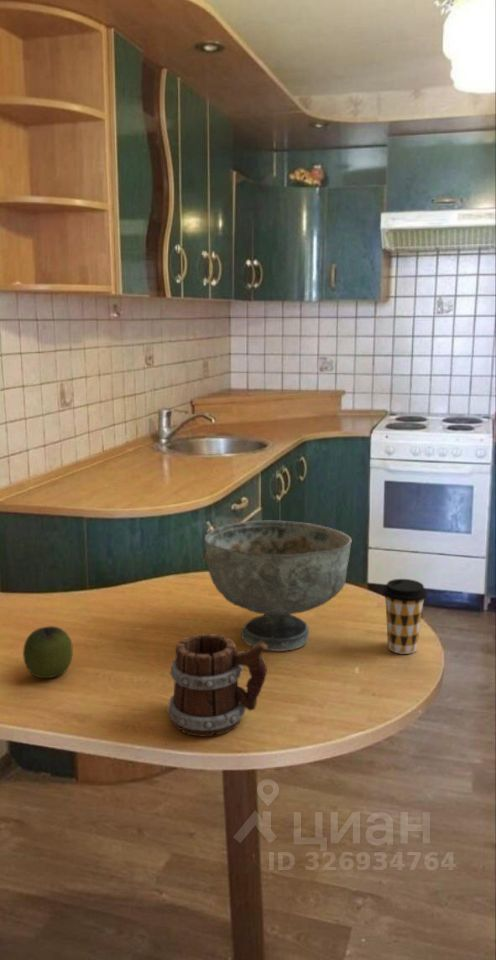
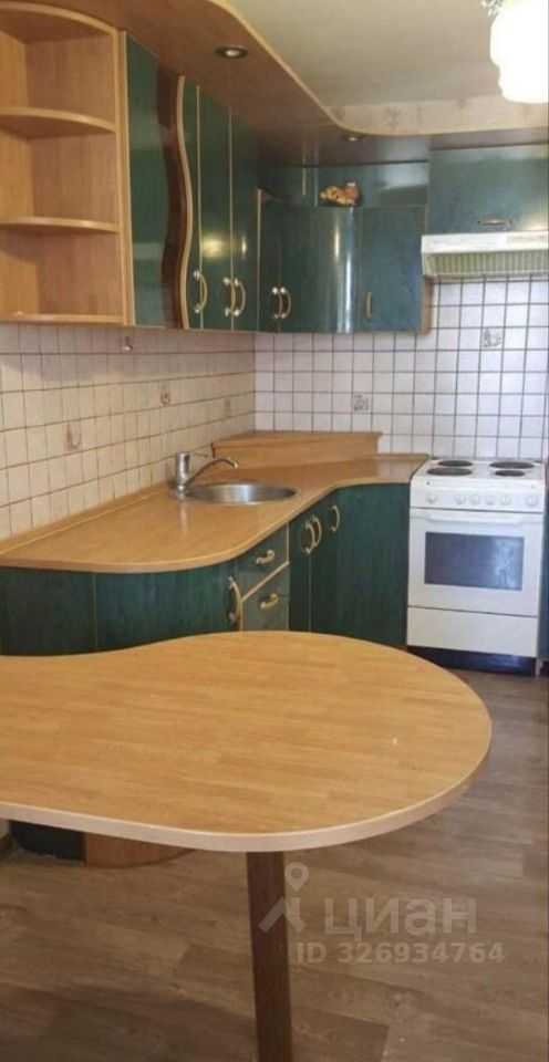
- apple (48, 651)
- coffee cup (403, 616)
- decorative bowl (276, 585)
- mug (217, 679)
